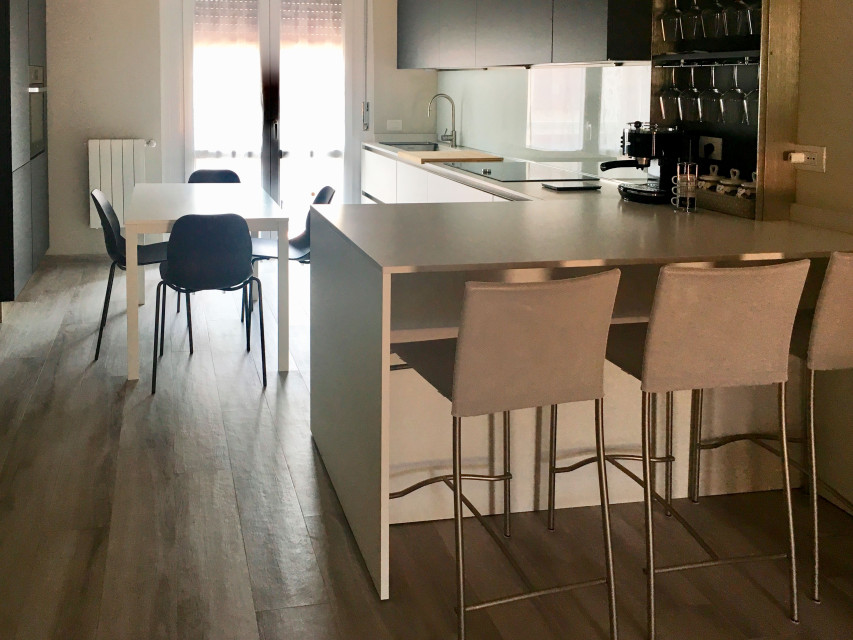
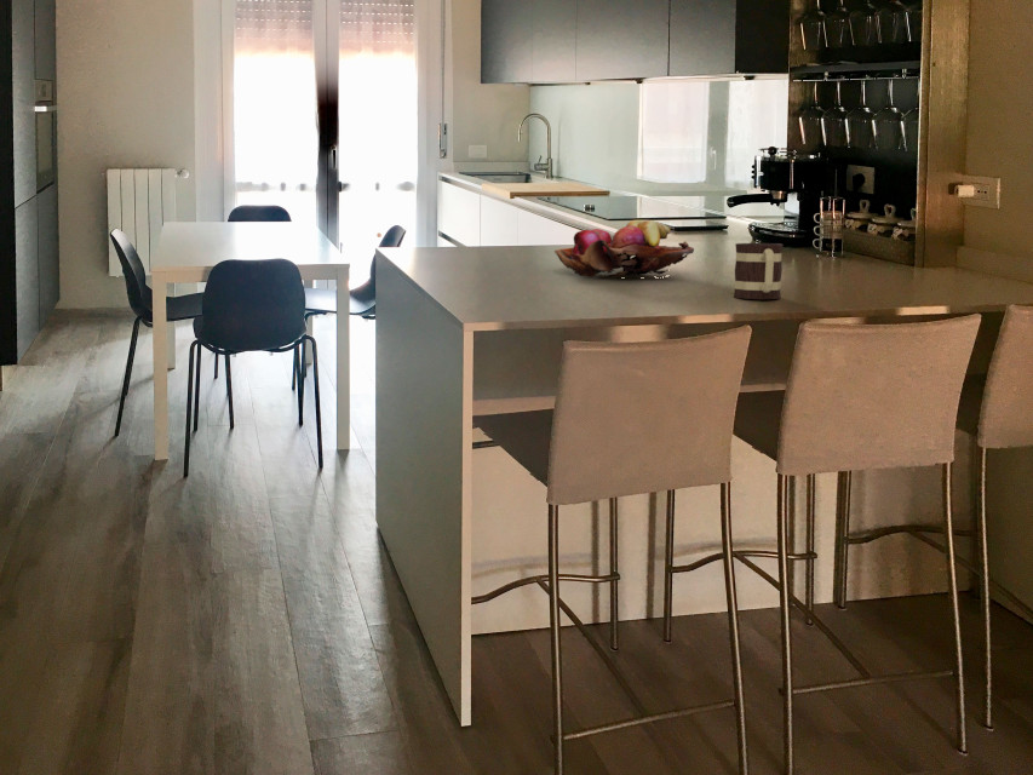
+ fruit basket (626, 247)
+ mug (761, 271)
